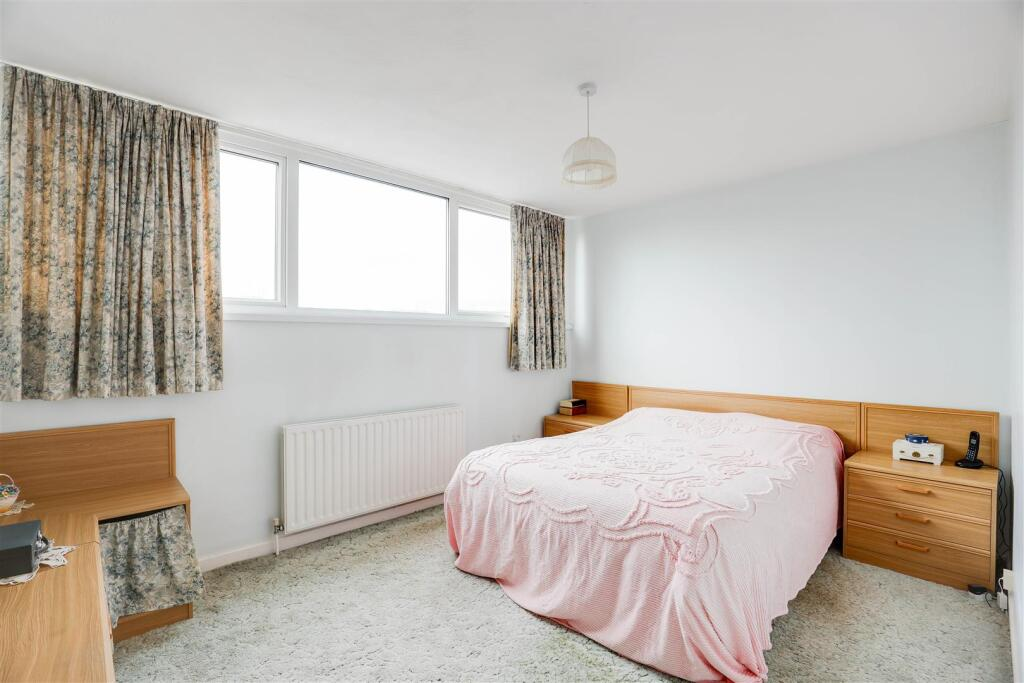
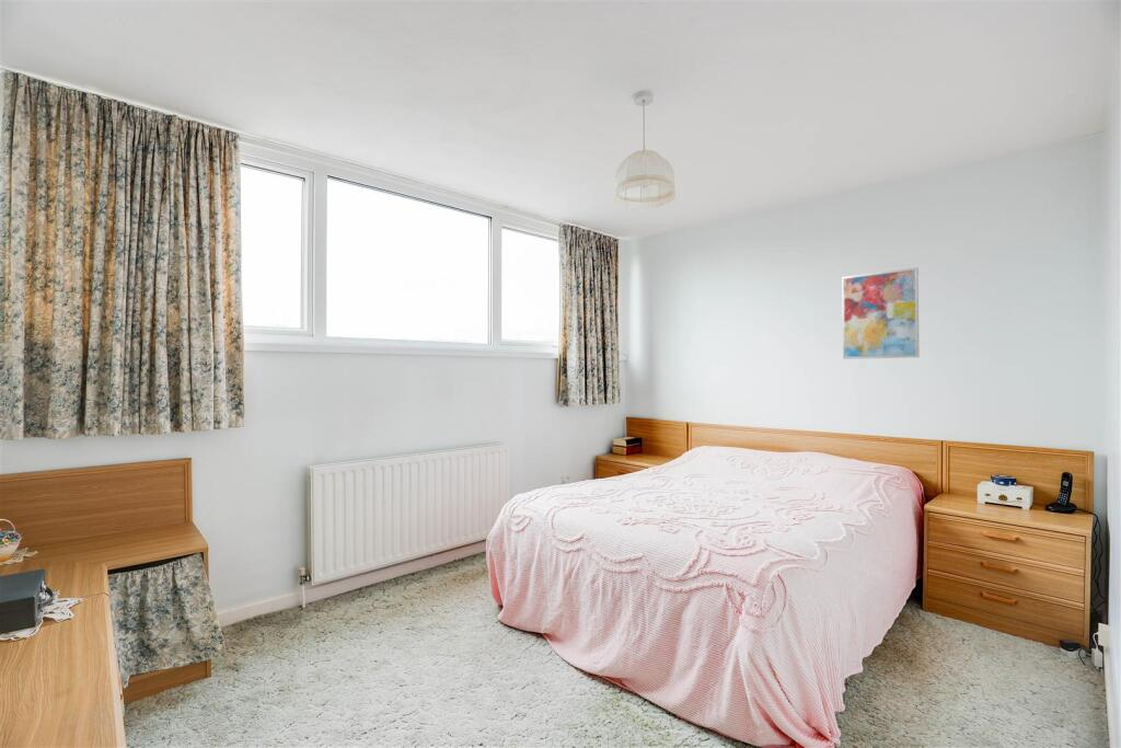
+ wall art (878, 315)
